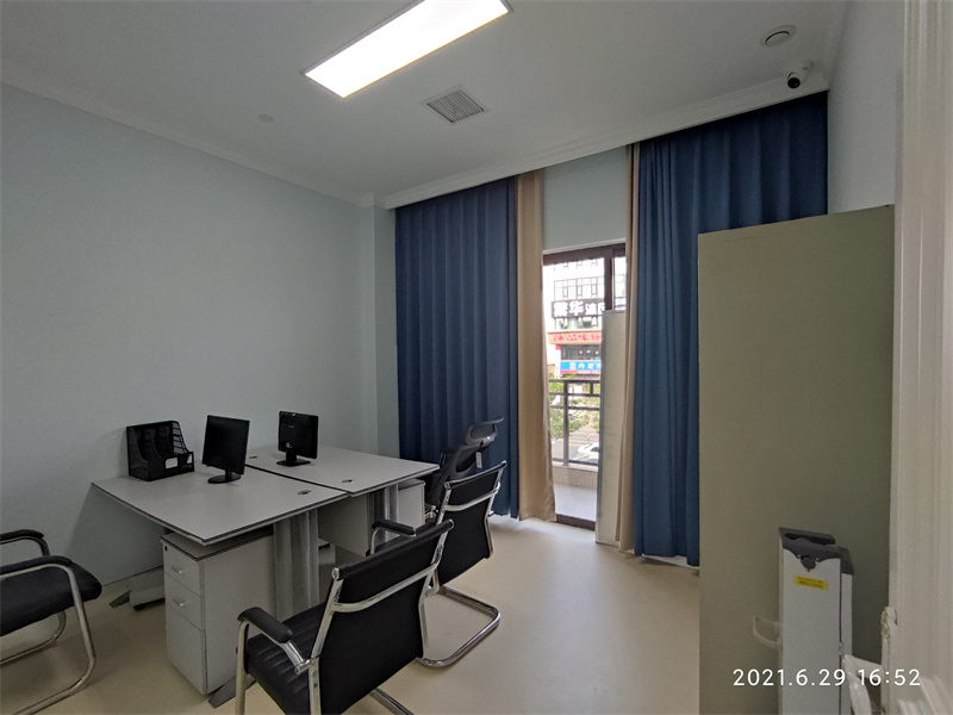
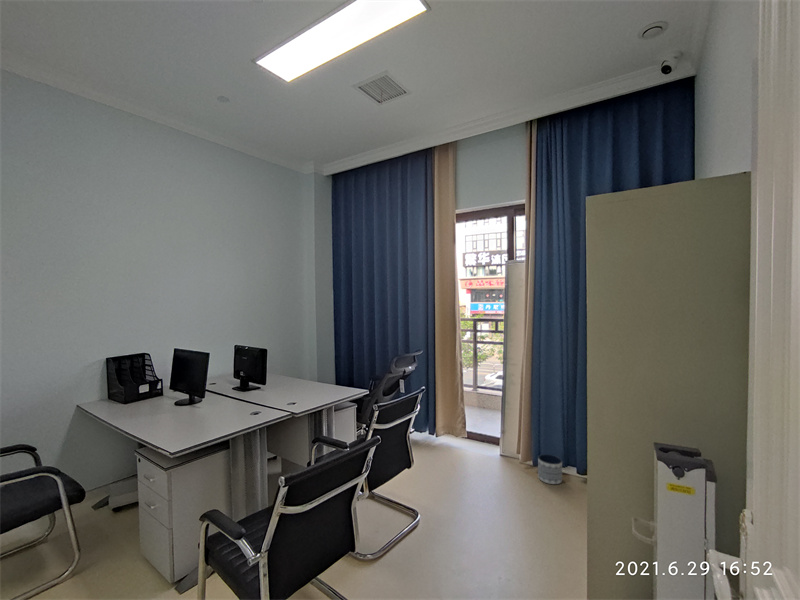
+ planter (549, 469)
